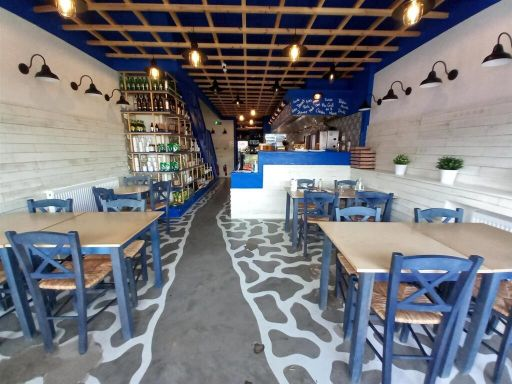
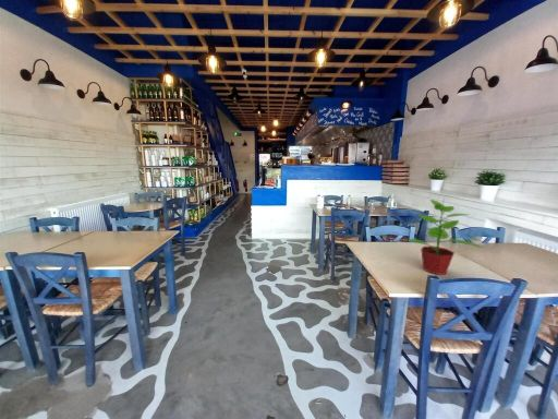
+ potted plant (438, 234)
